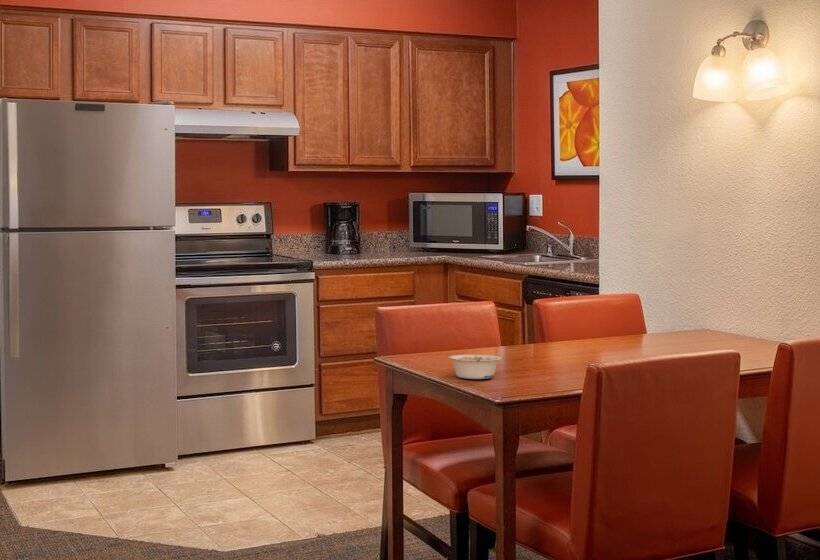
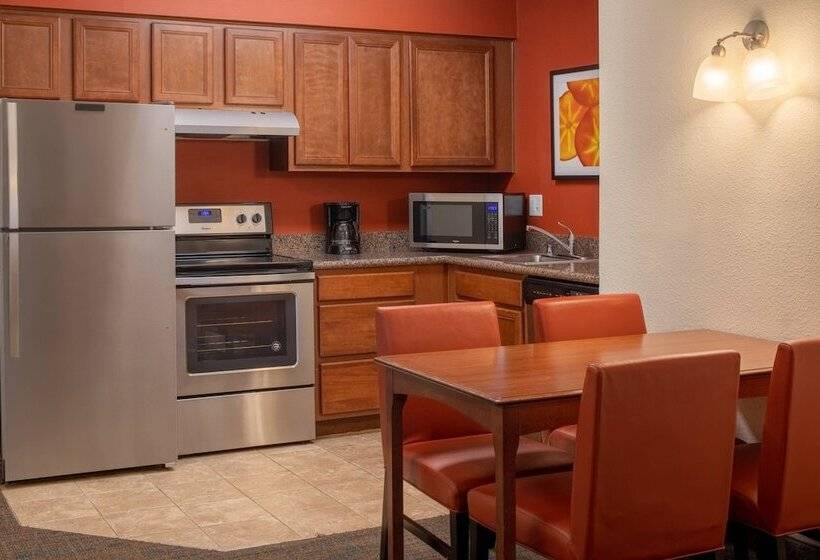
- legume (476, 365)
